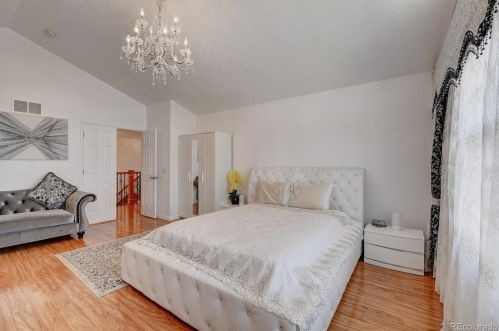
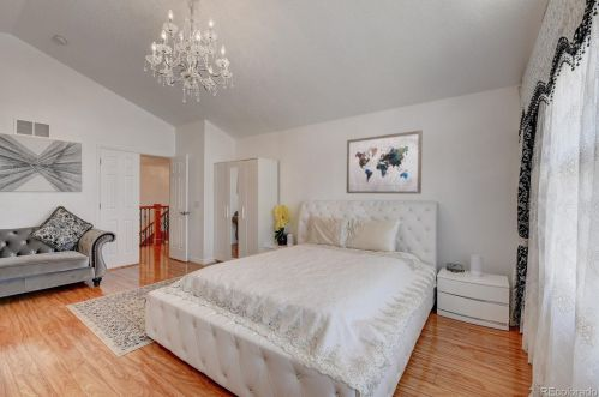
+ wall art (381, 164)
